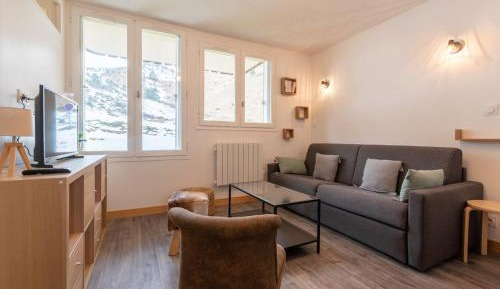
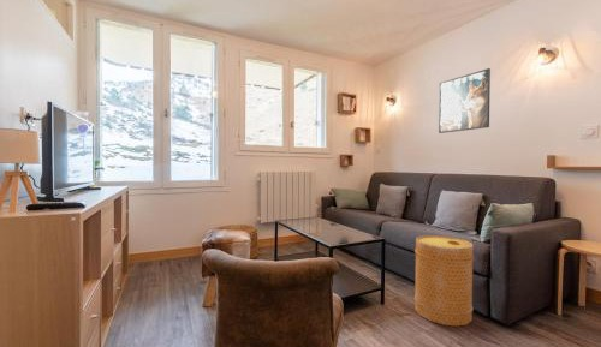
+ basket (442, 276)
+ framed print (462, 103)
